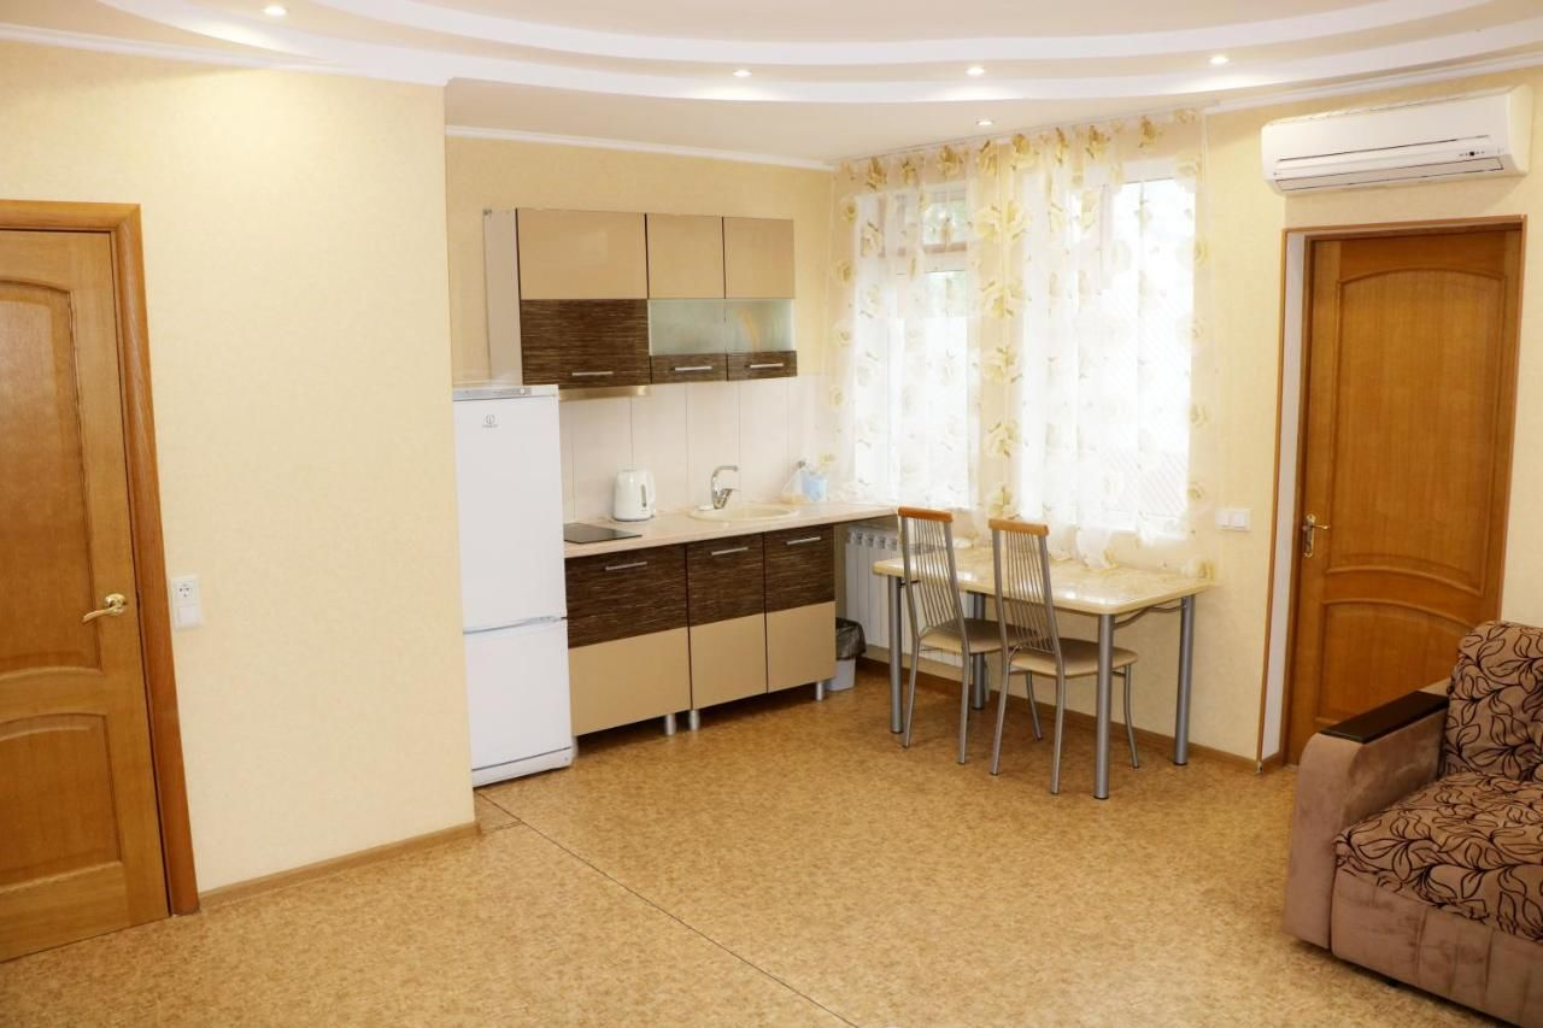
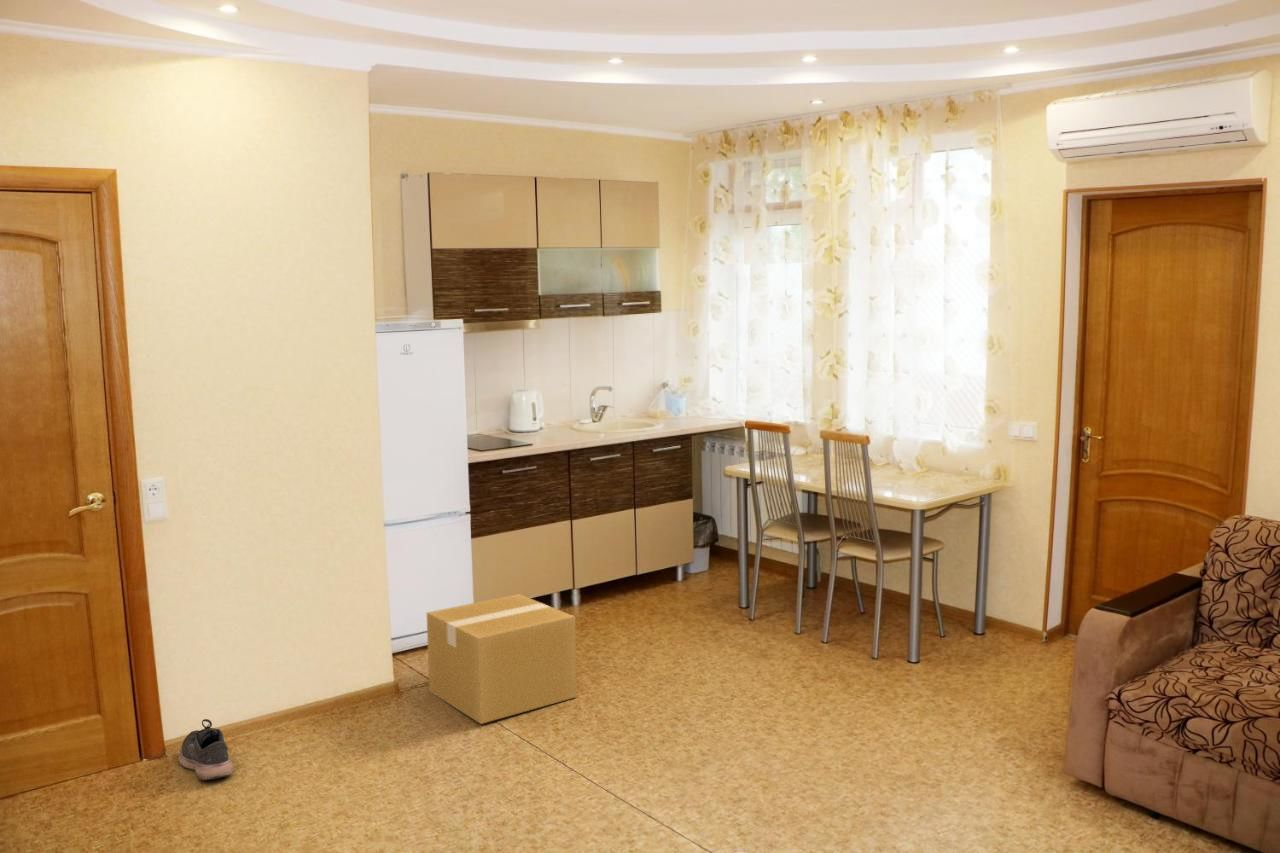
+ shoe (203, 741)
+ cardboard box (501, 654)
